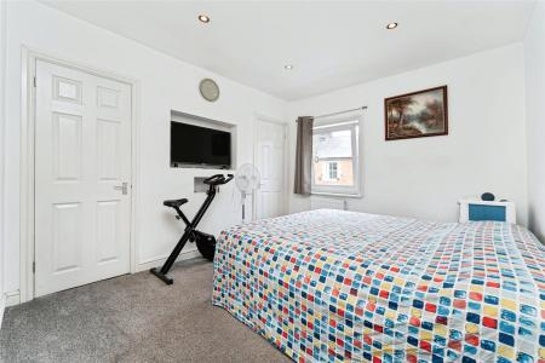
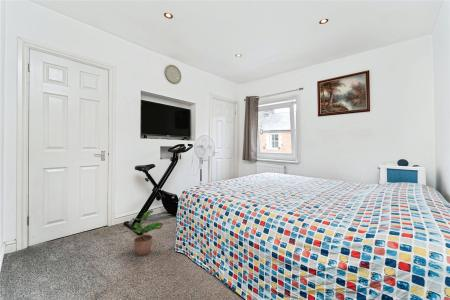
+ potted plant (142, 233)
